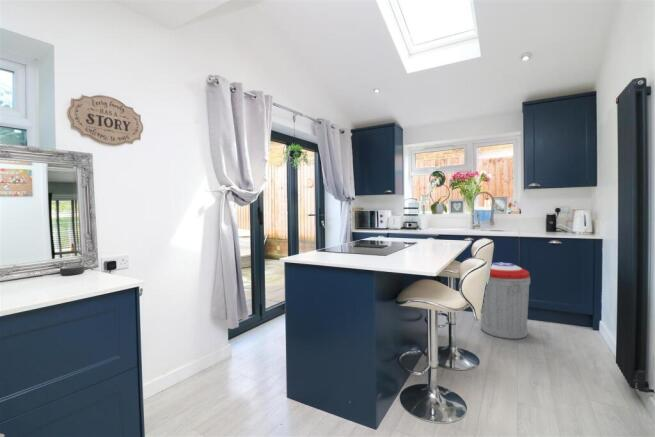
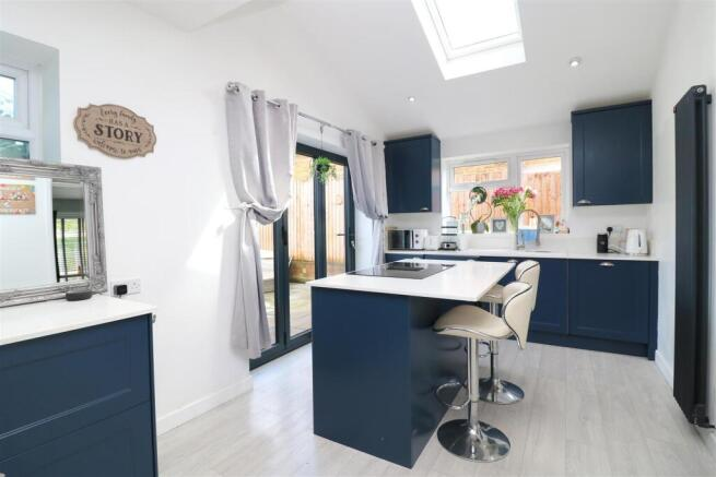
- trash can (503, 297)
